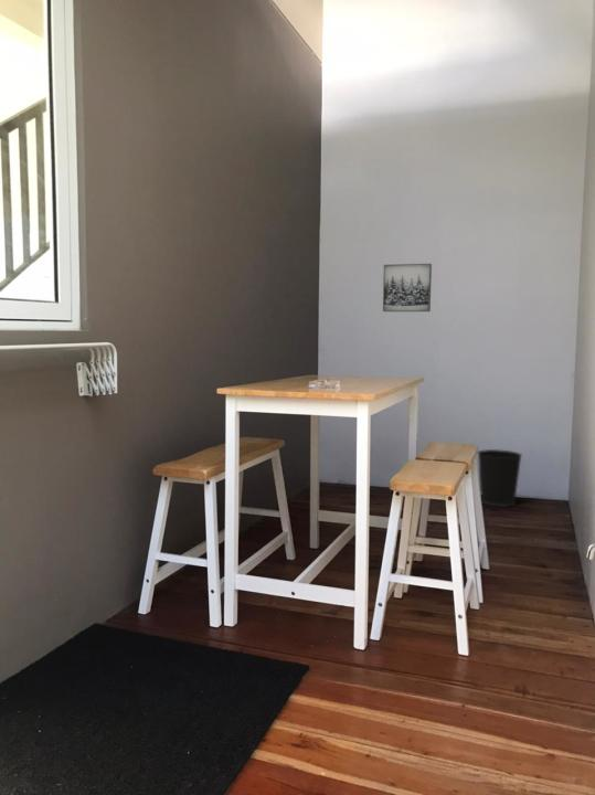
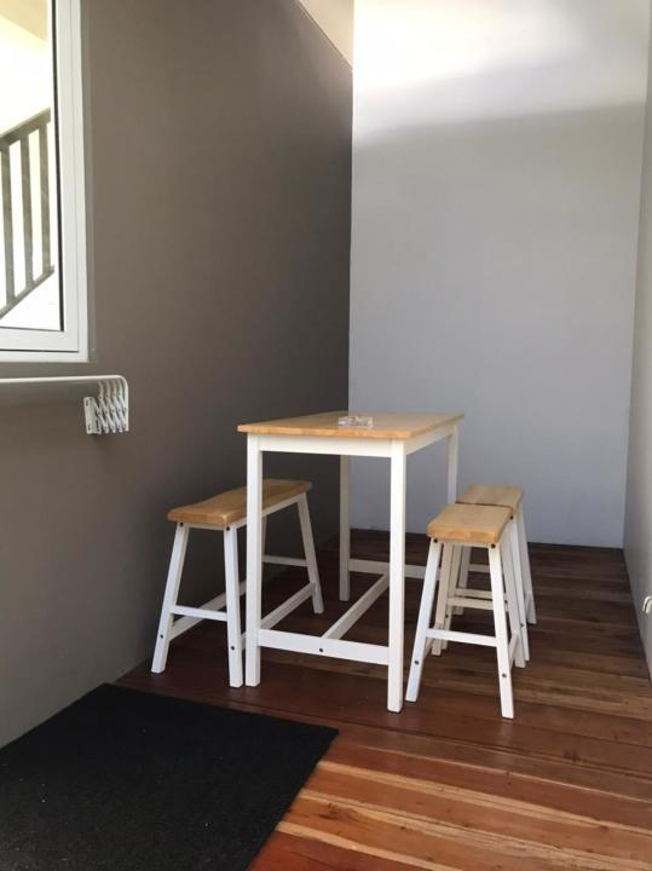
- wall art (406, 287)
- wastebasket (498, 477)
